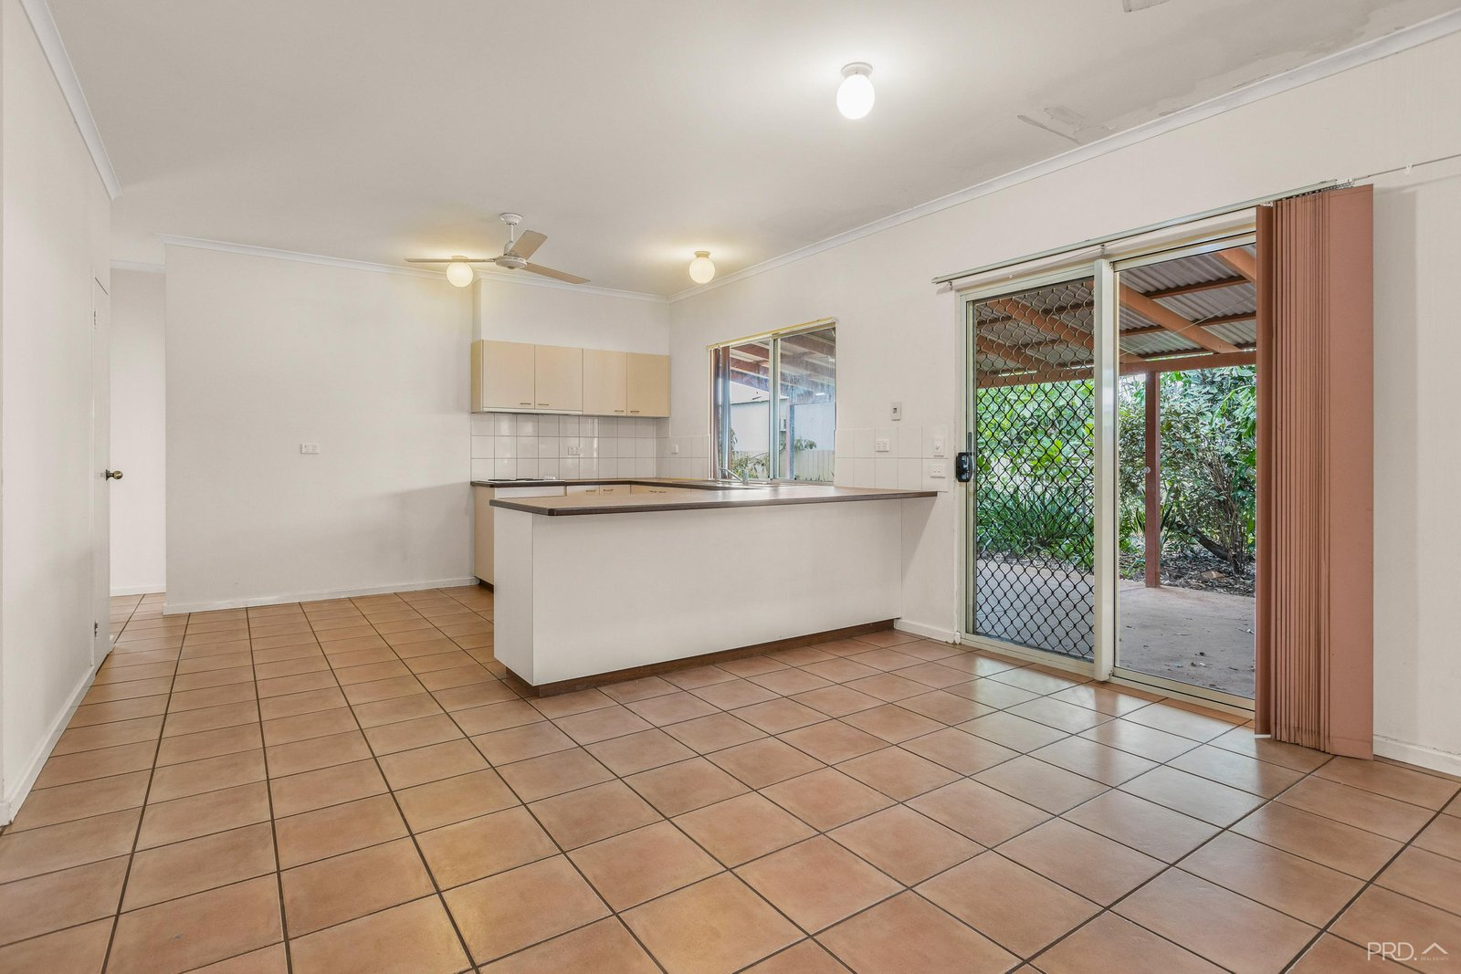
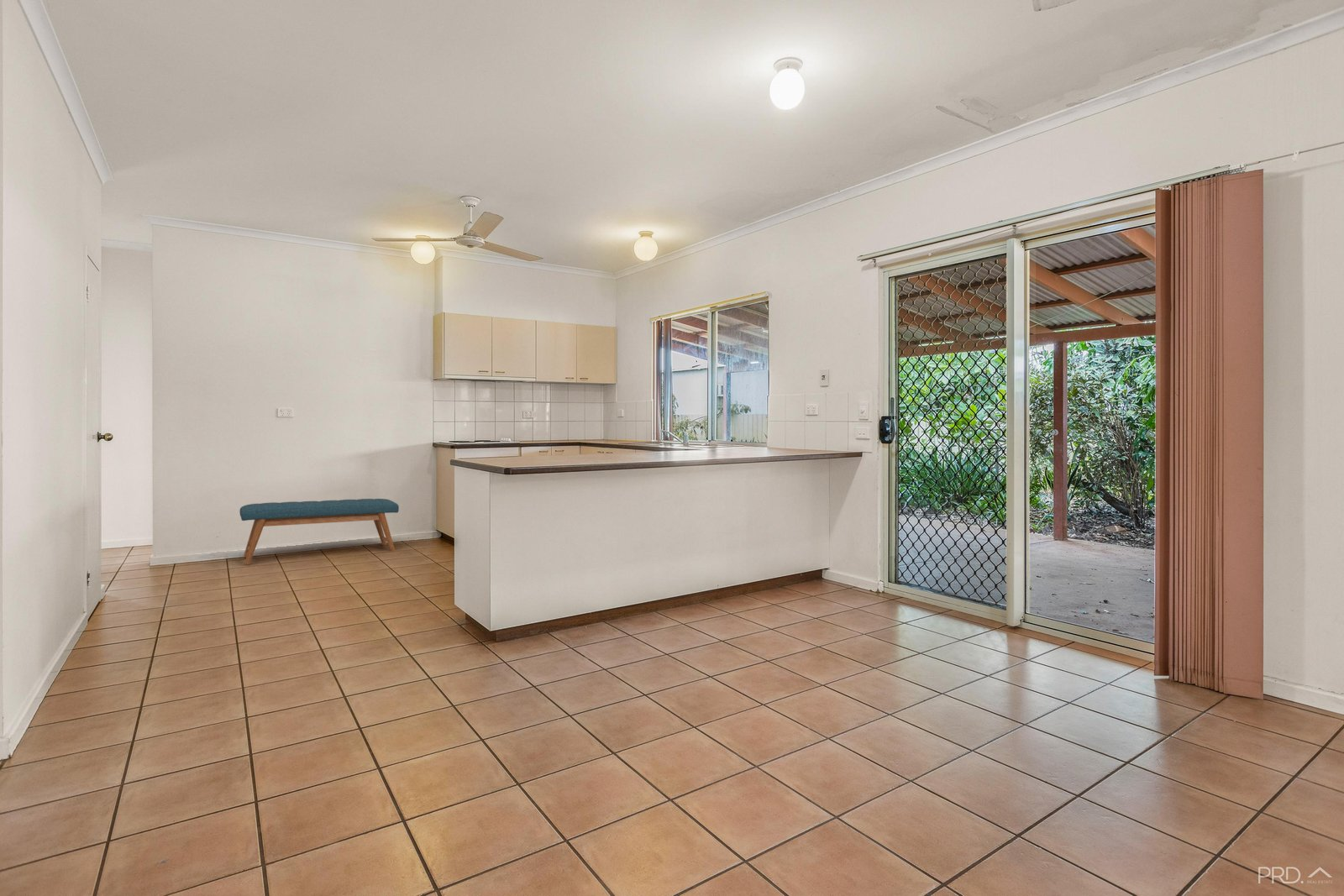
+ bench (321, 522)
